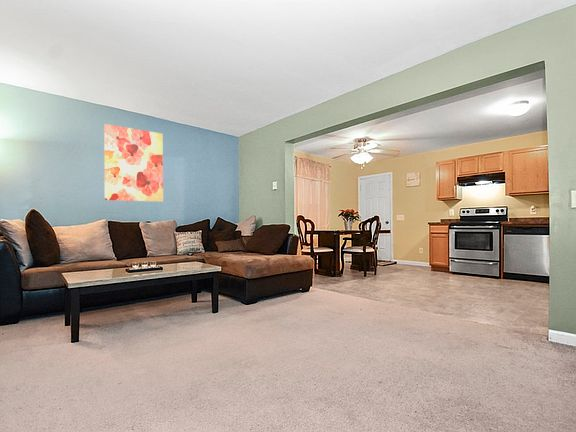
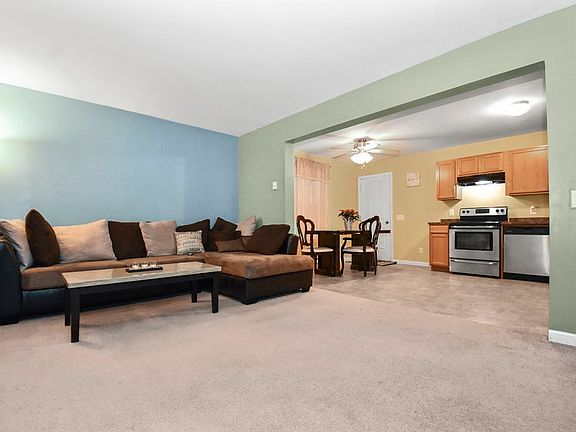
- wall art (135, 165)
